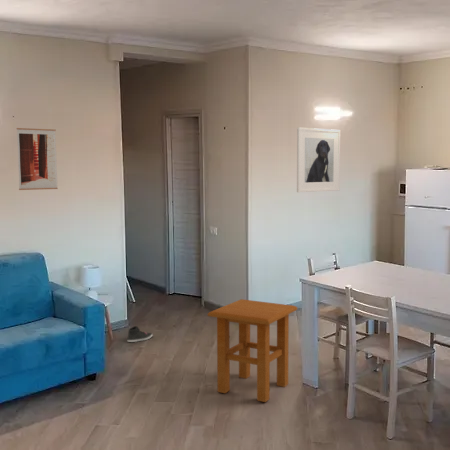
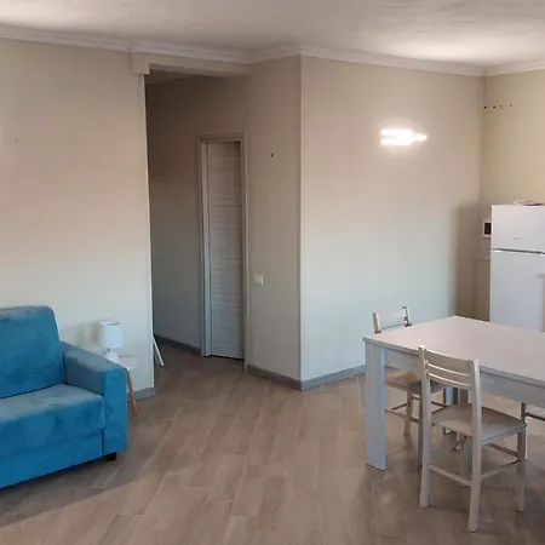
- sneaker (140, 332)
- wall art (37, 159)
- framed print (319, 160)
- side table (253, 347)
